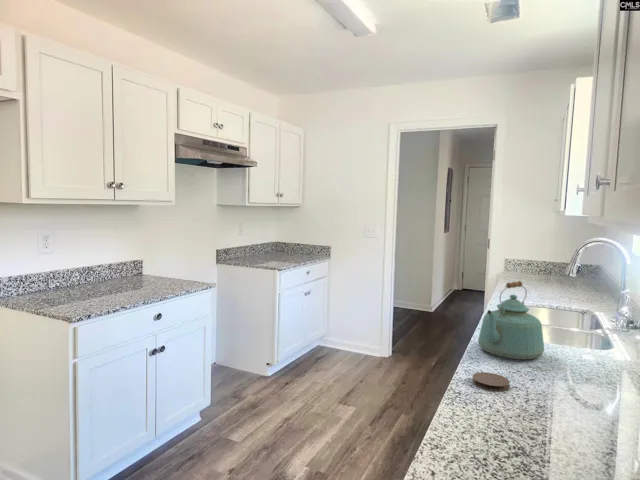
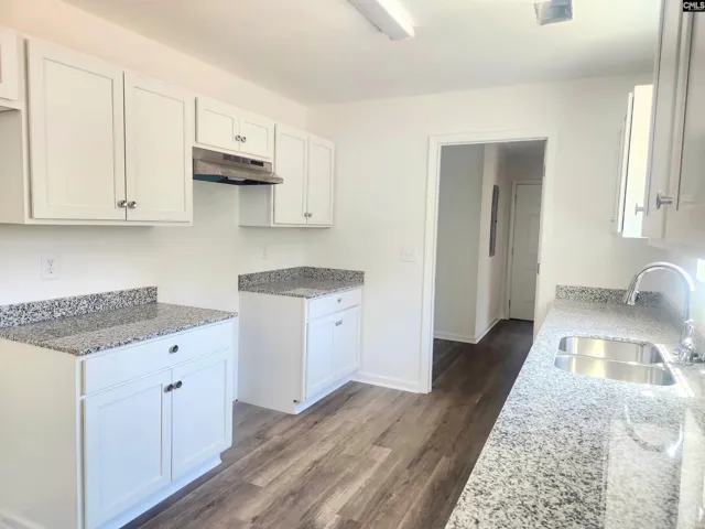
- kettle (508, 317)
- coaster (490, 381)
